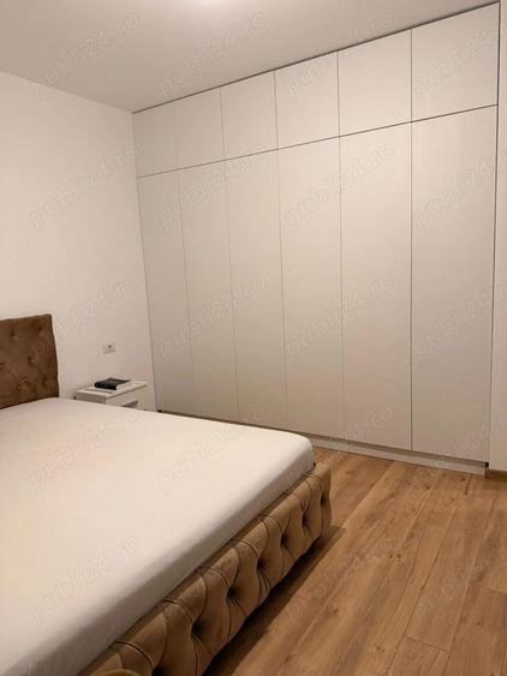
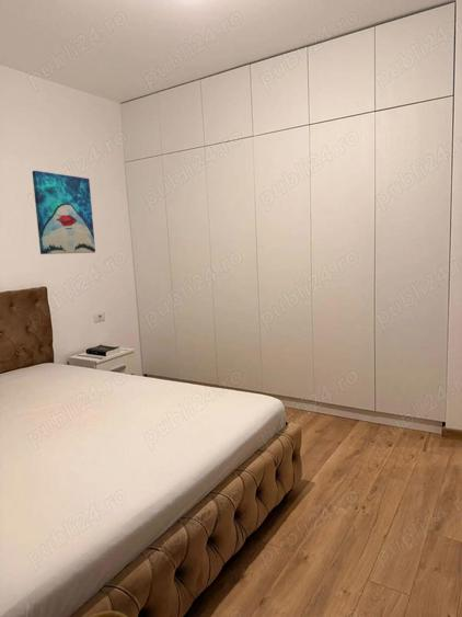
+ wall art (66, 214)
